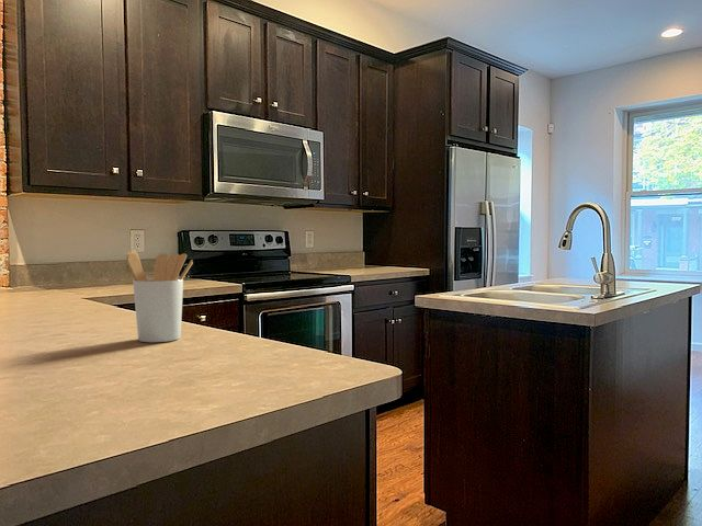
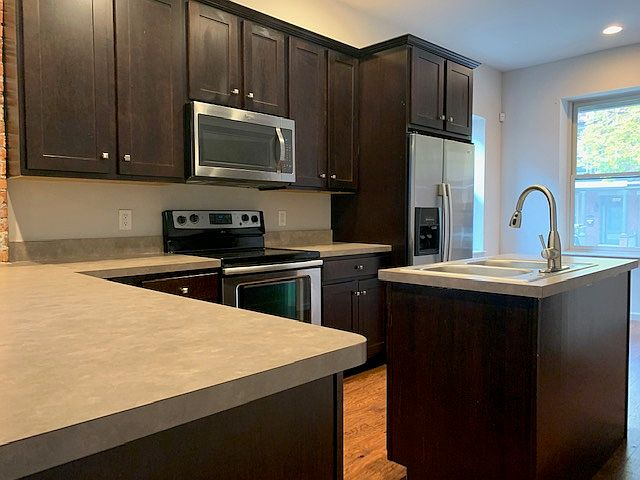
- utensil holder (162, 293)
